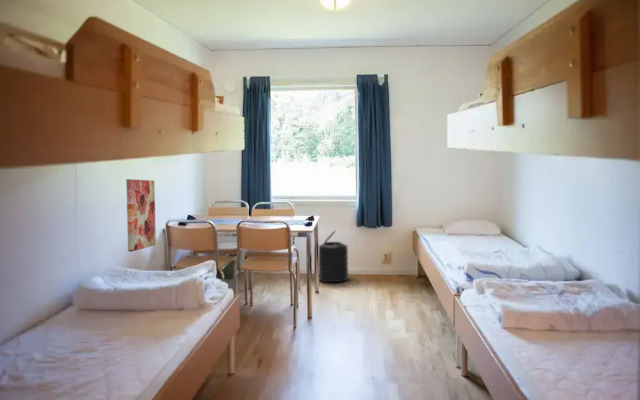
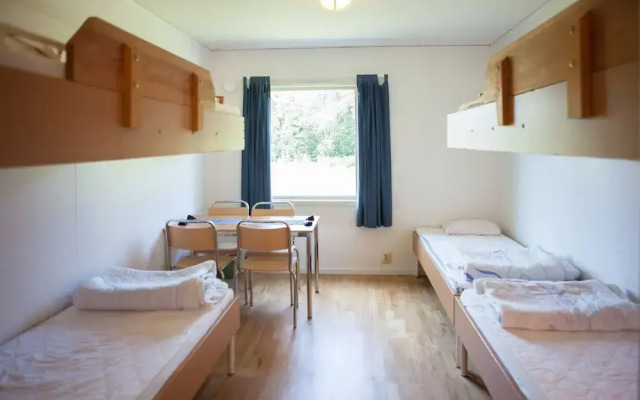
- trash can (333, 255)
- wall art (141, 214)
